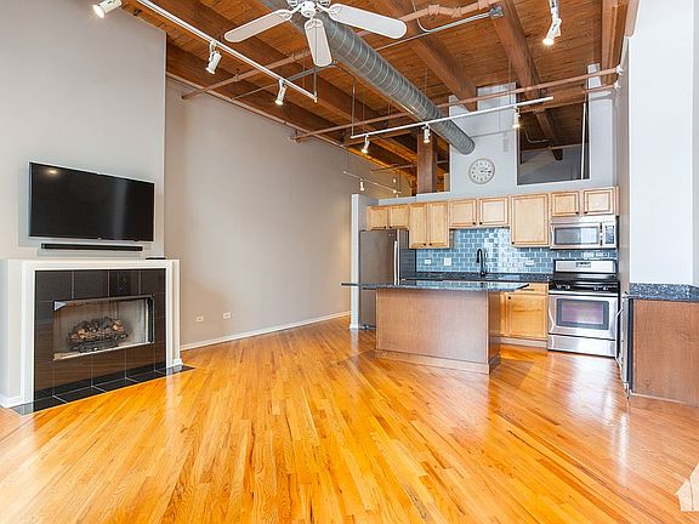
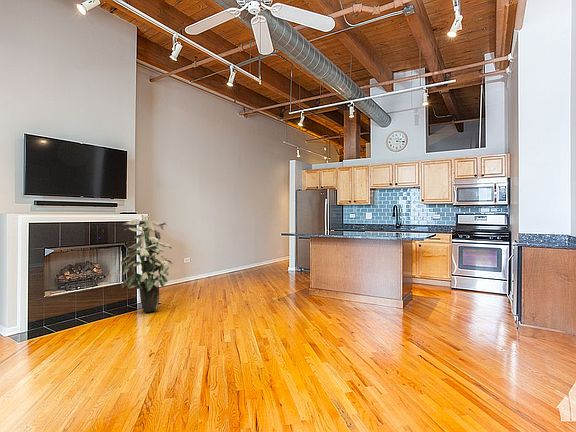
+ indoor plant (146, 262)
